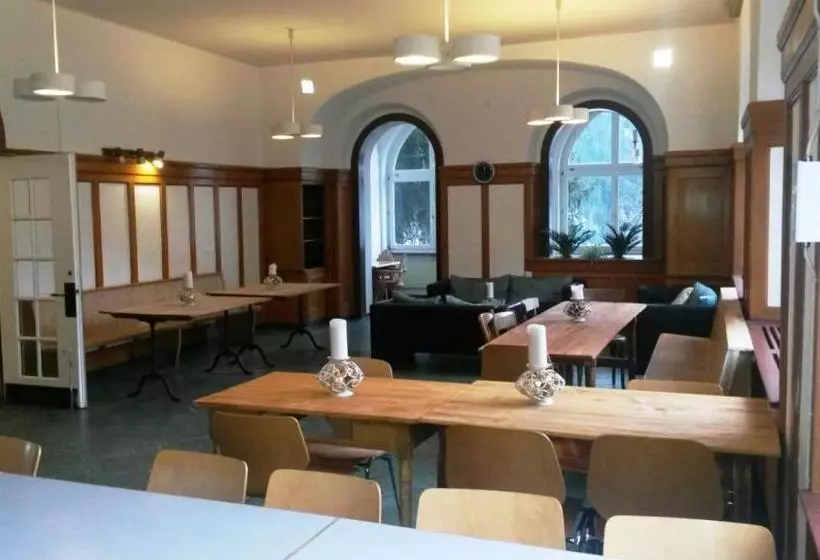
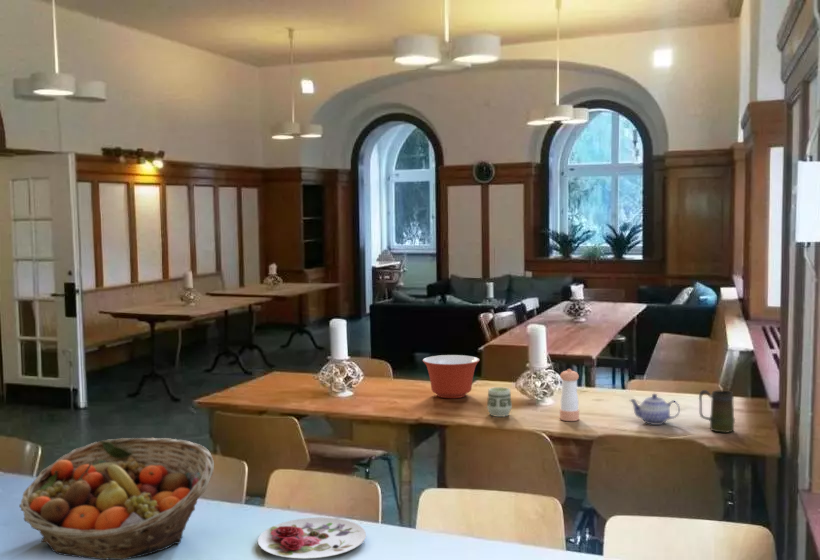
+ plate (312, 536)
+ cup (499, 401)
+ teapot (654, 408)
+ mug (716, 410)
+ fruit basket (119, 495)
+ mixing bowl (451, 377)
+ pepper shaker (569, 394)
